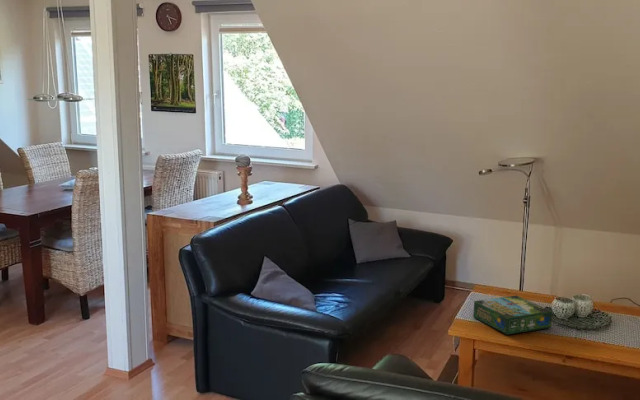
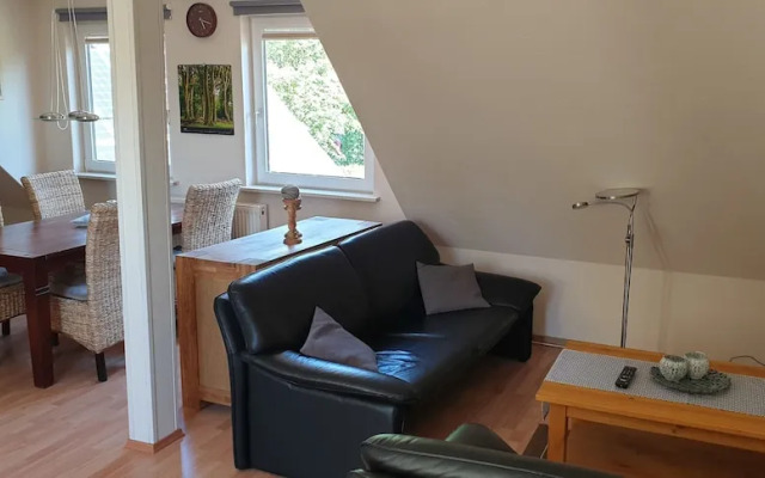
- board game (511, 314)
